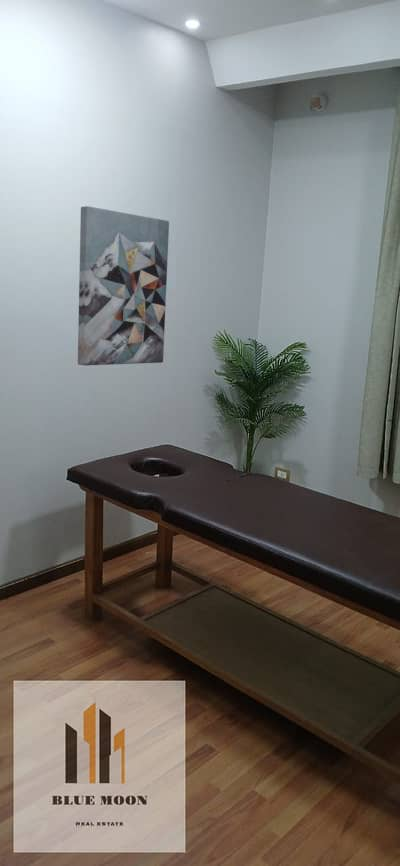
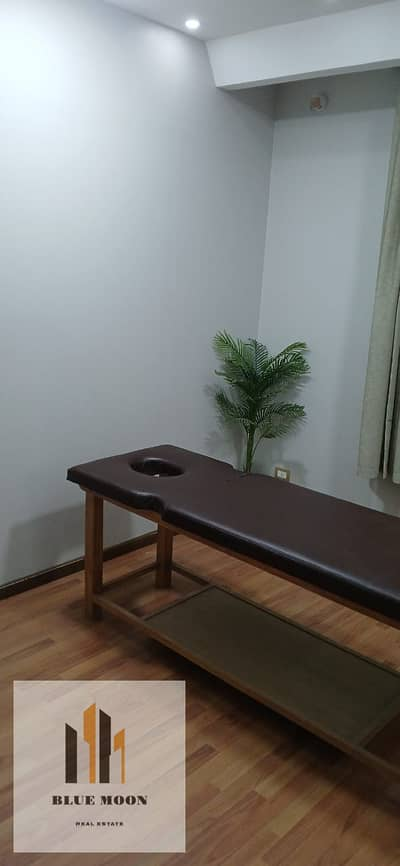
- wall art (124, 290)
